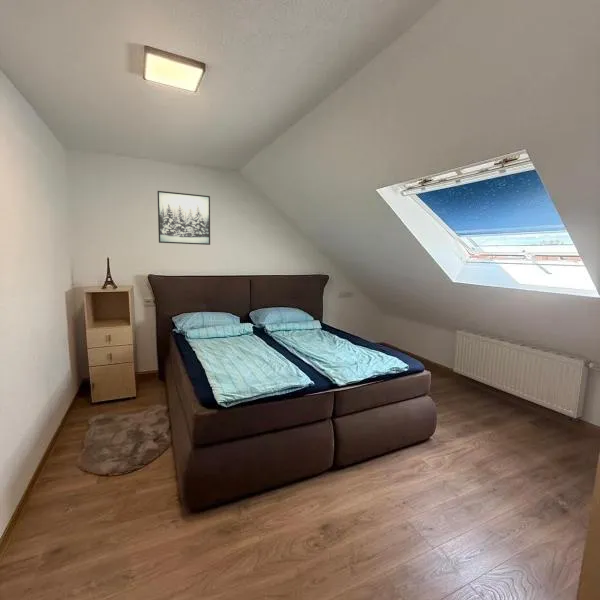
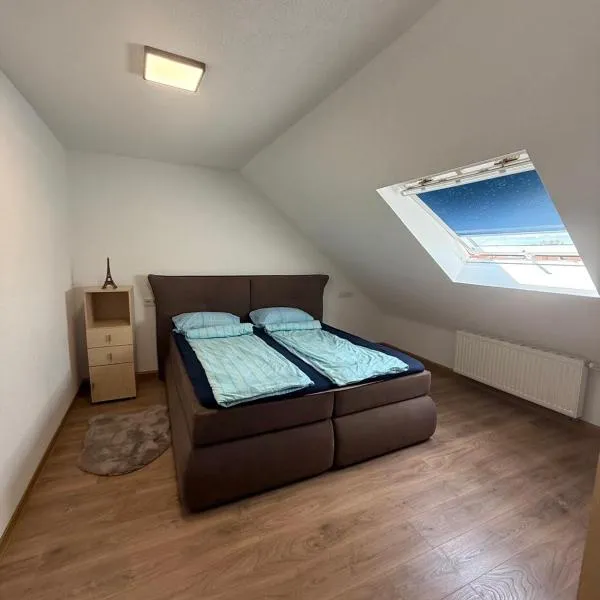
- wall art (184, 219)
